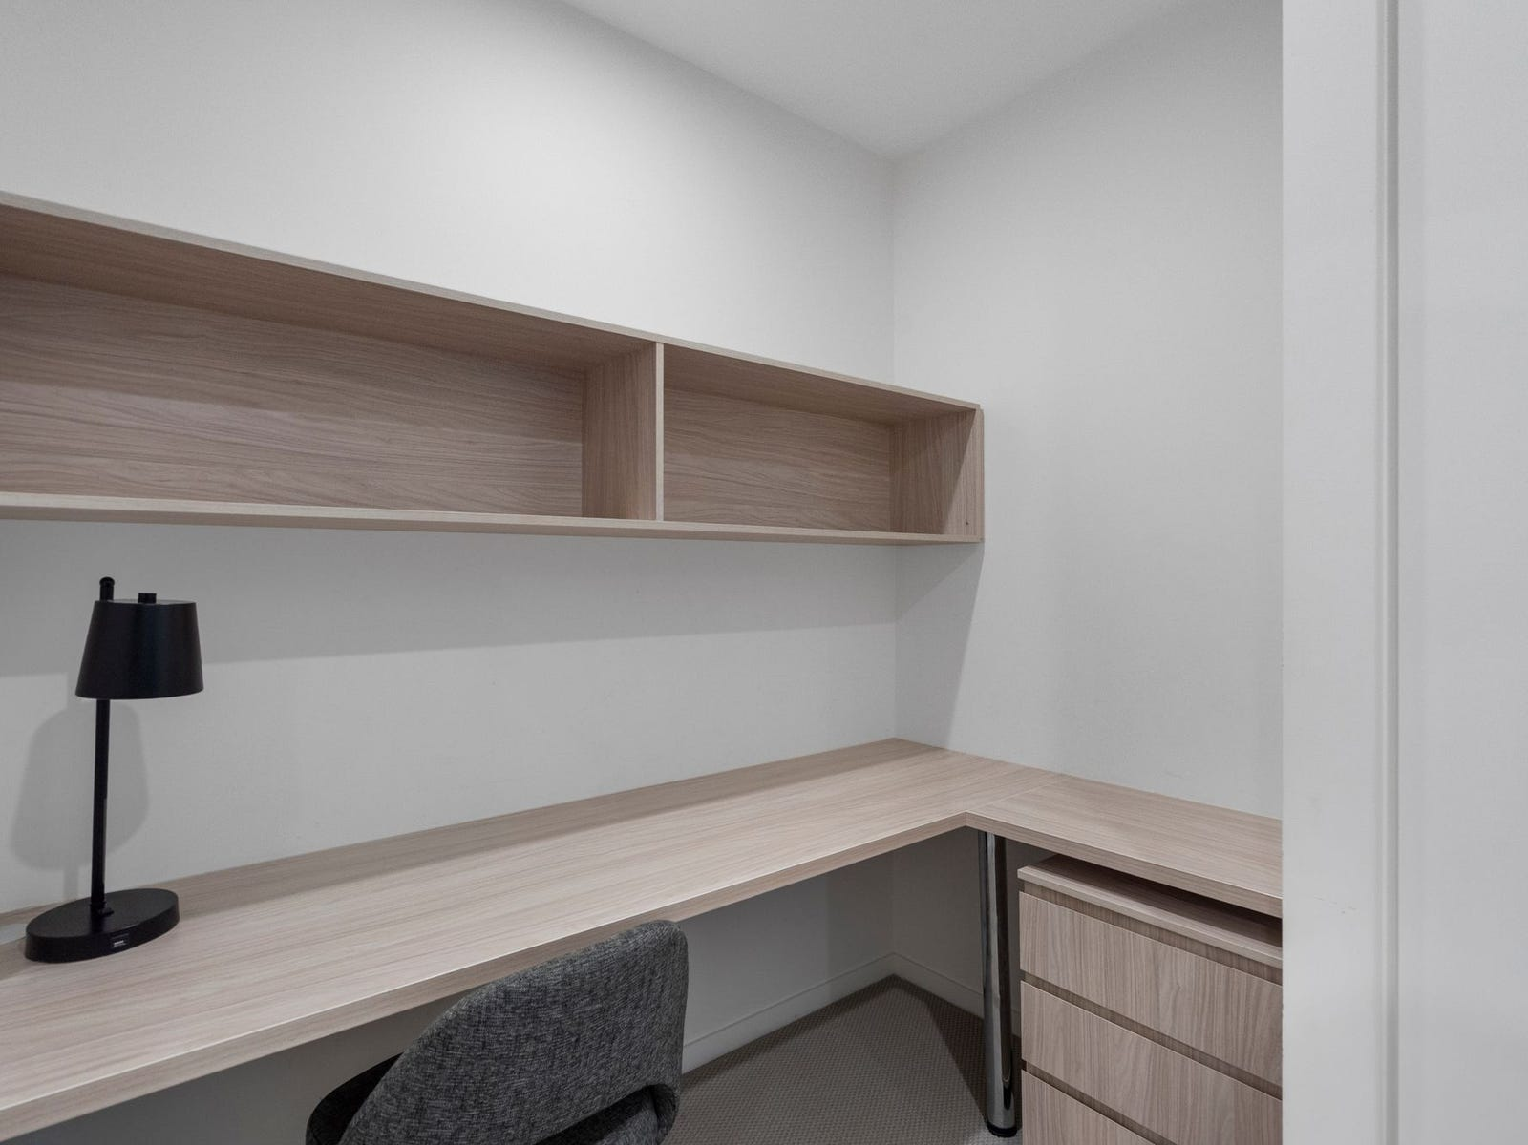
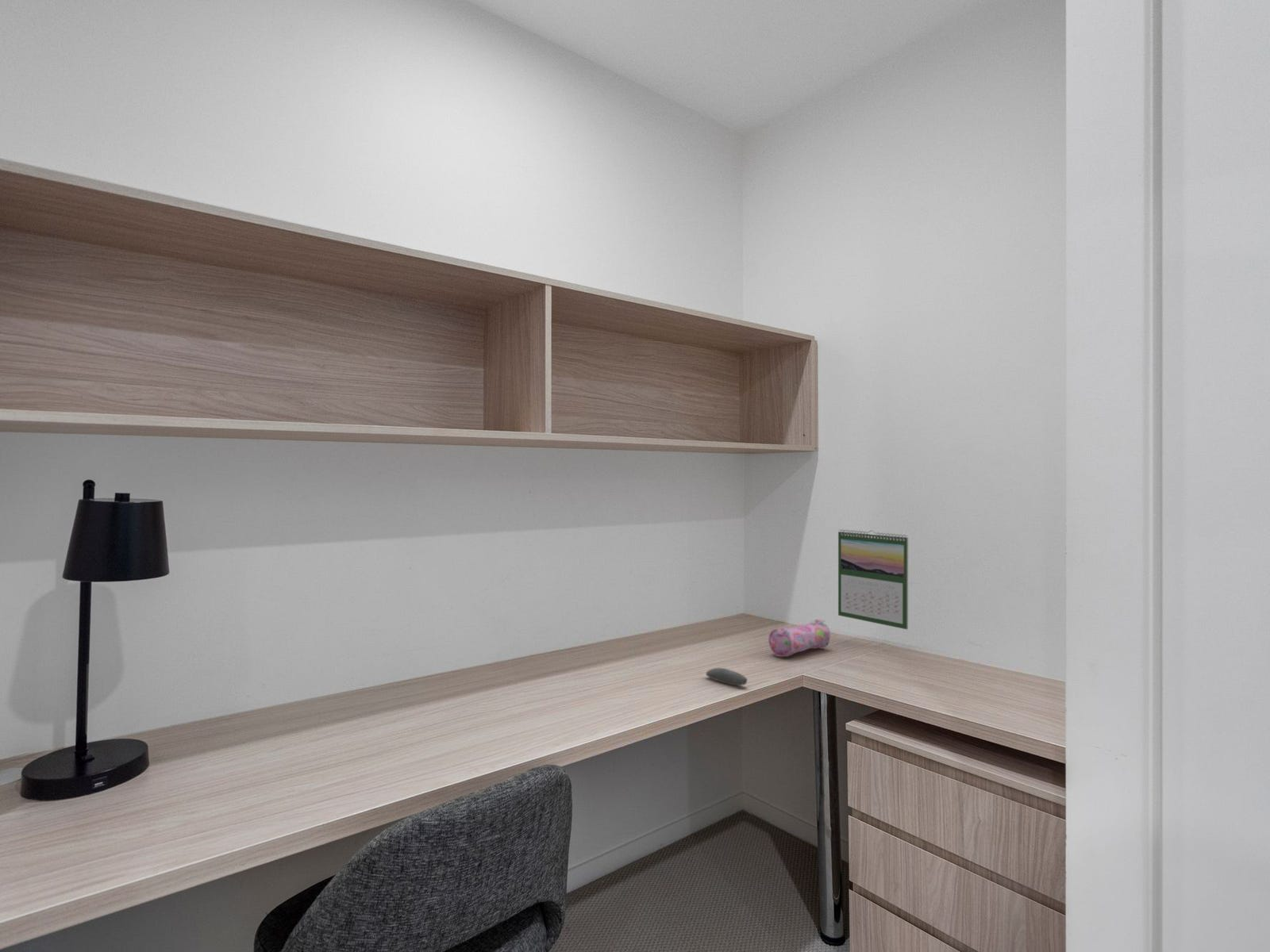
+ pencil case (800, 637)
+ calendar (872, 576)
+ computer mouse (725, 675)
